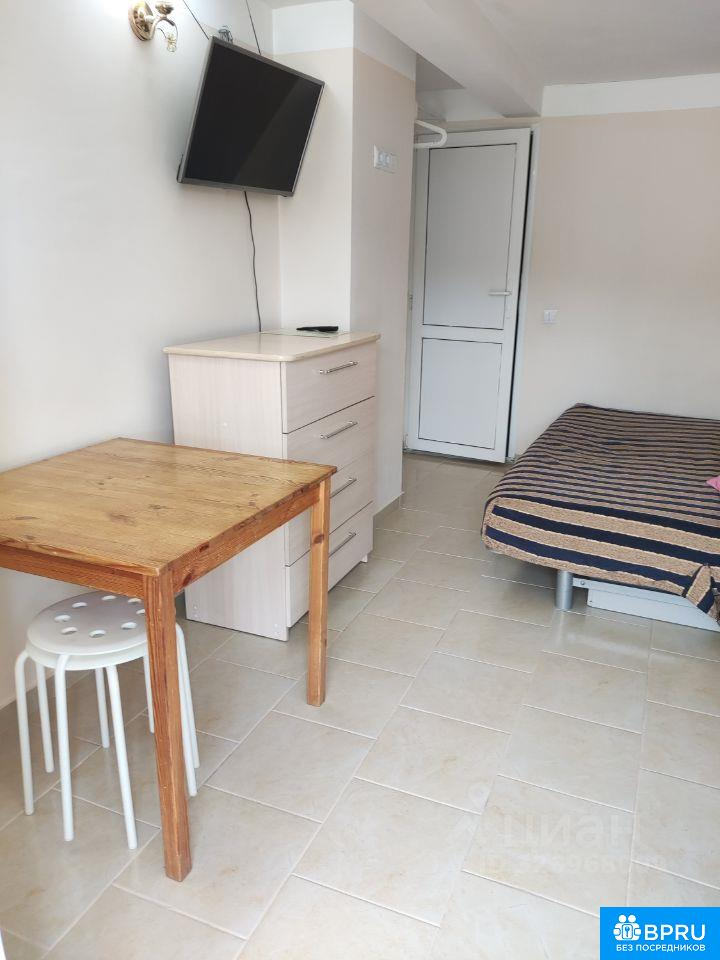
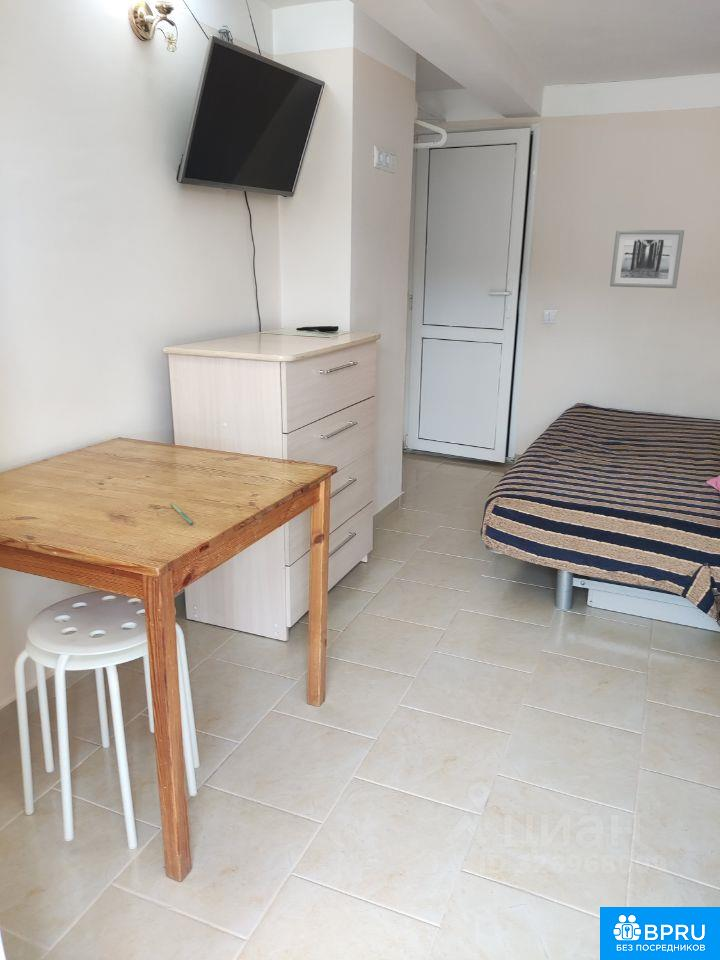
+ pen (181, 513)
+ wall art (646, 259)
